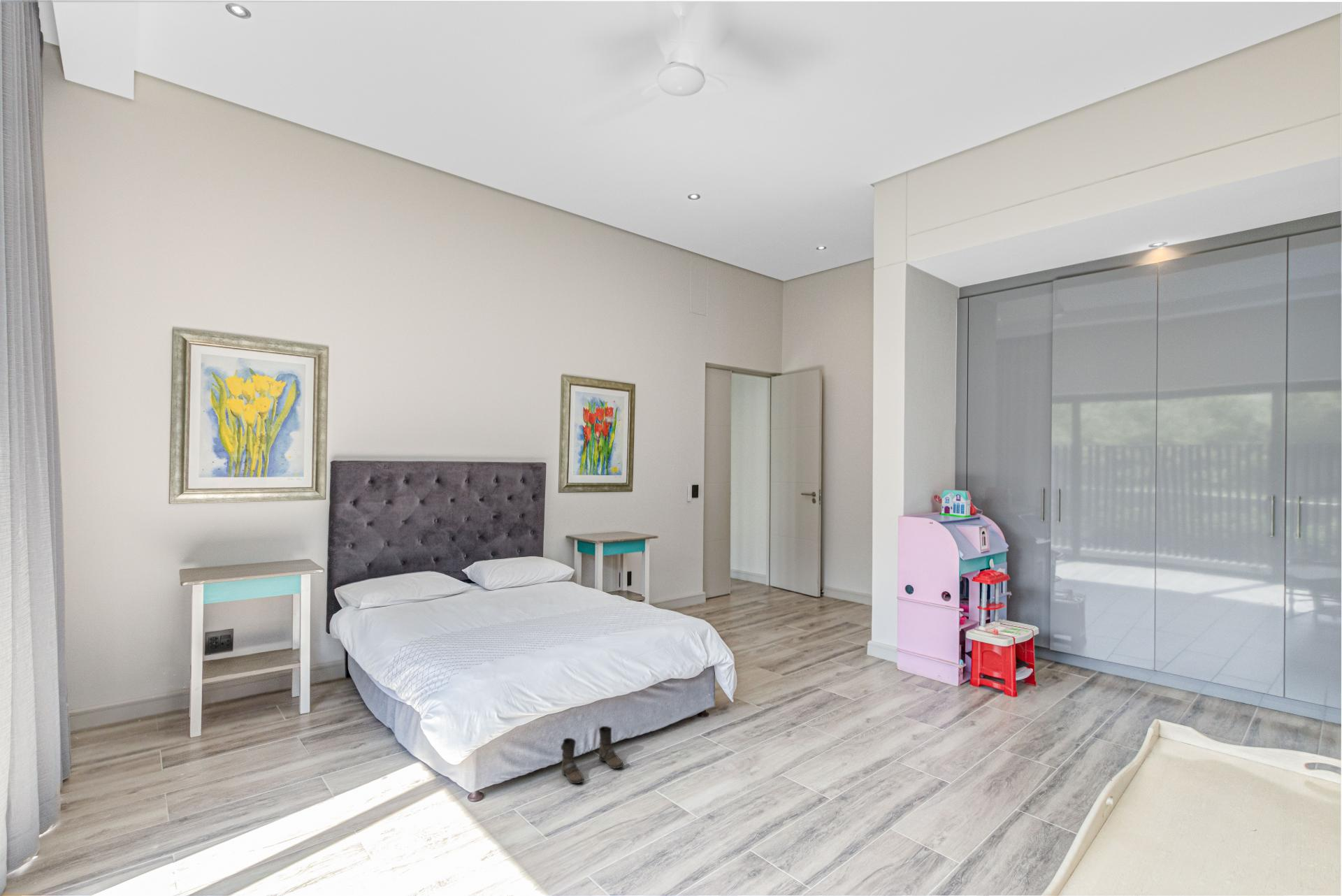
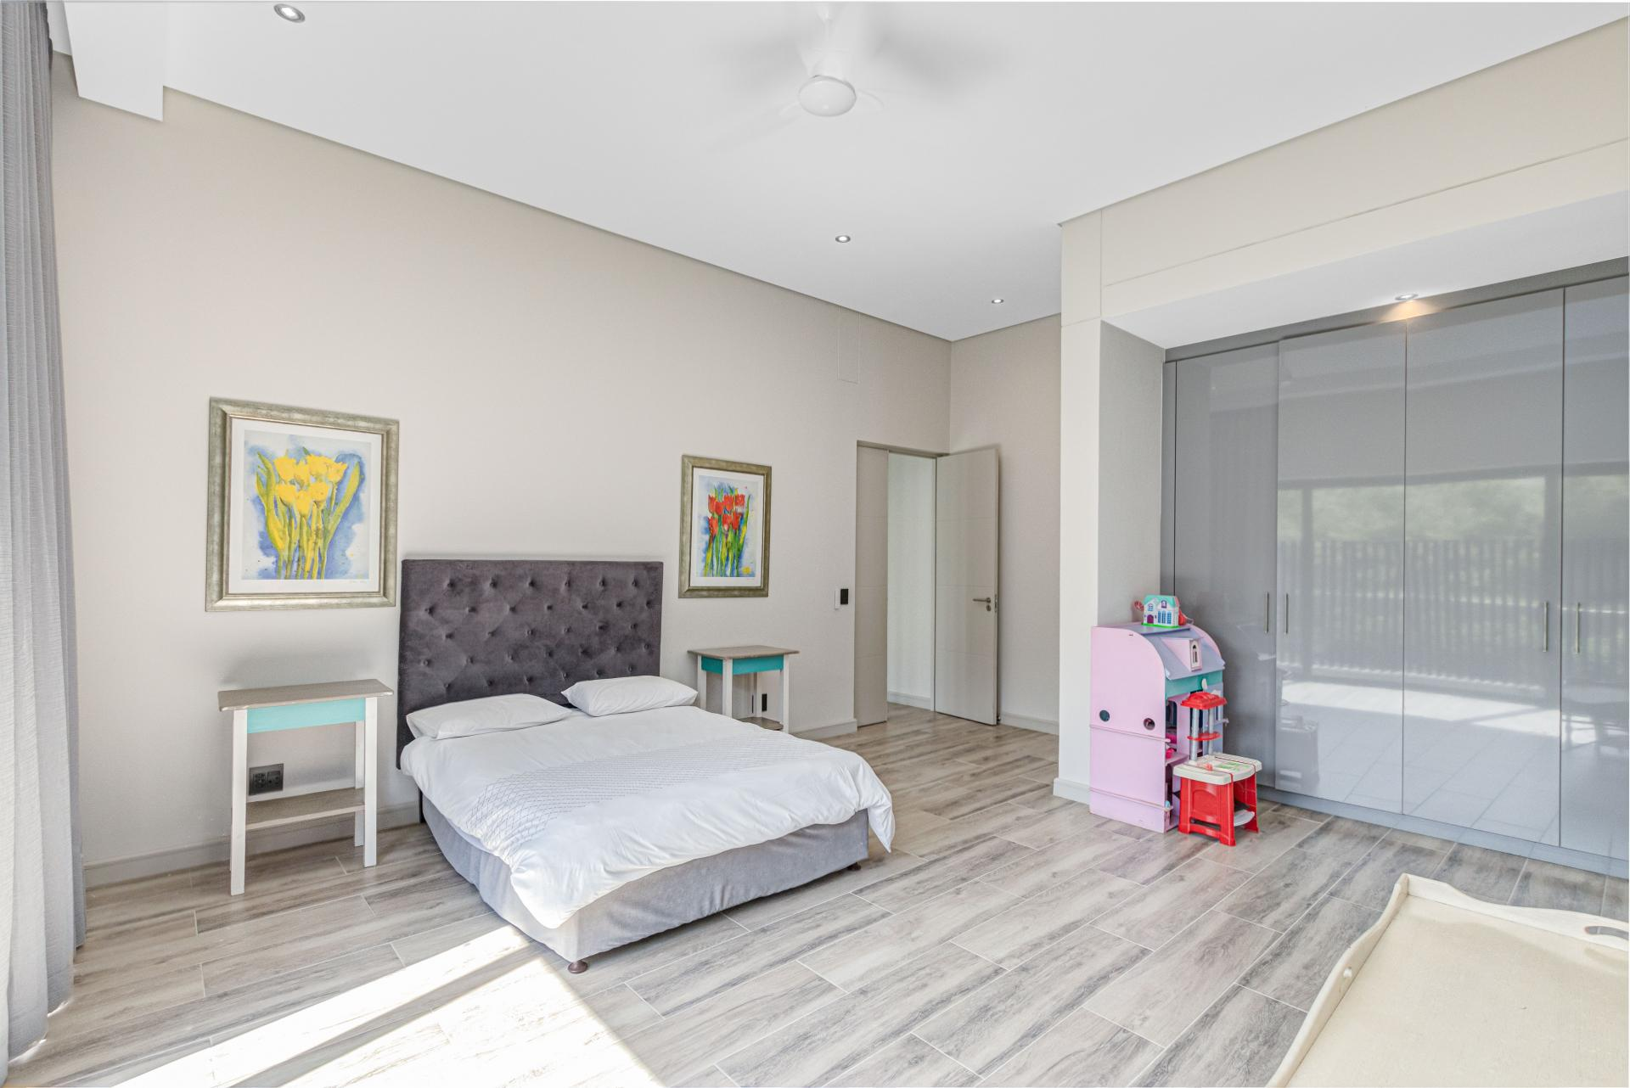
- boots (599, 754)
